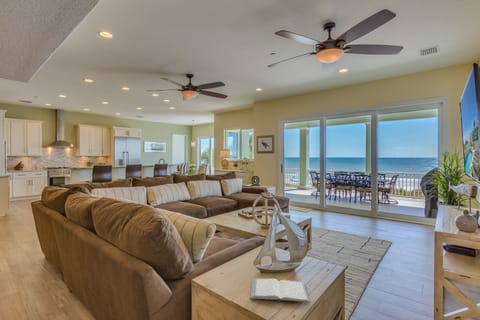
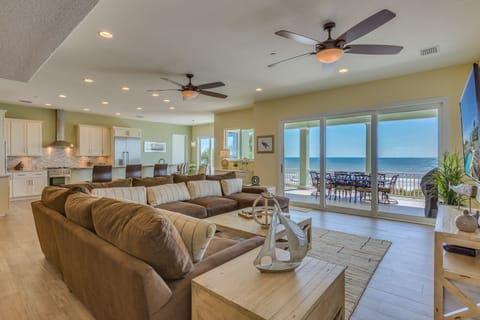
- book (278, 288)
